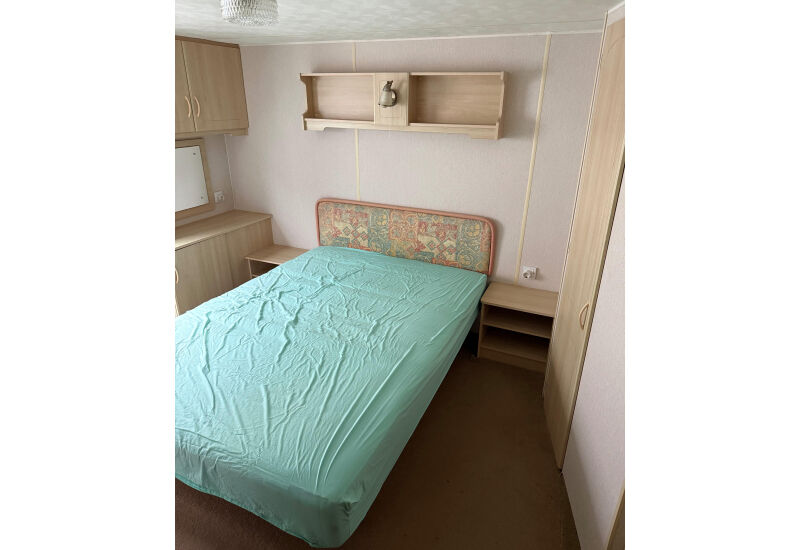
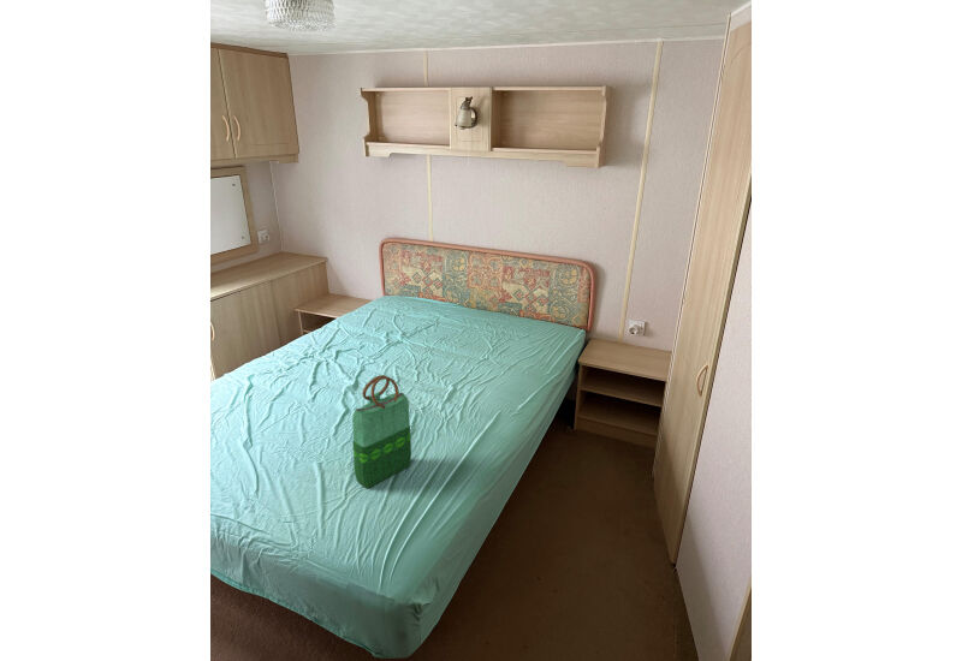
+ tote bag (381, 427)
